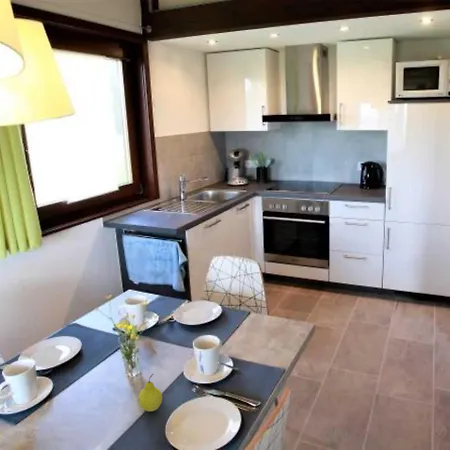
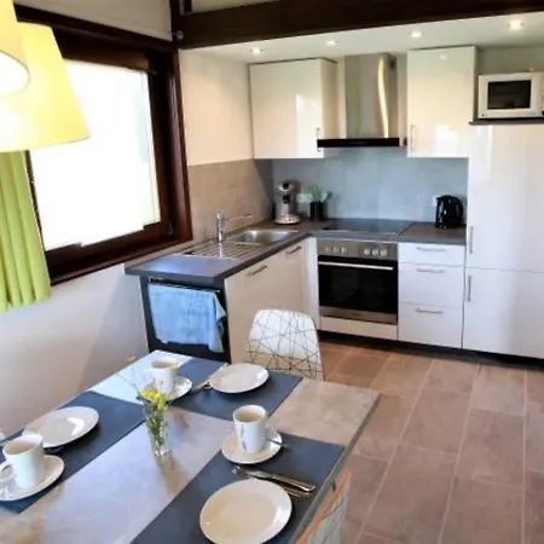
- fruit (149, 391)
